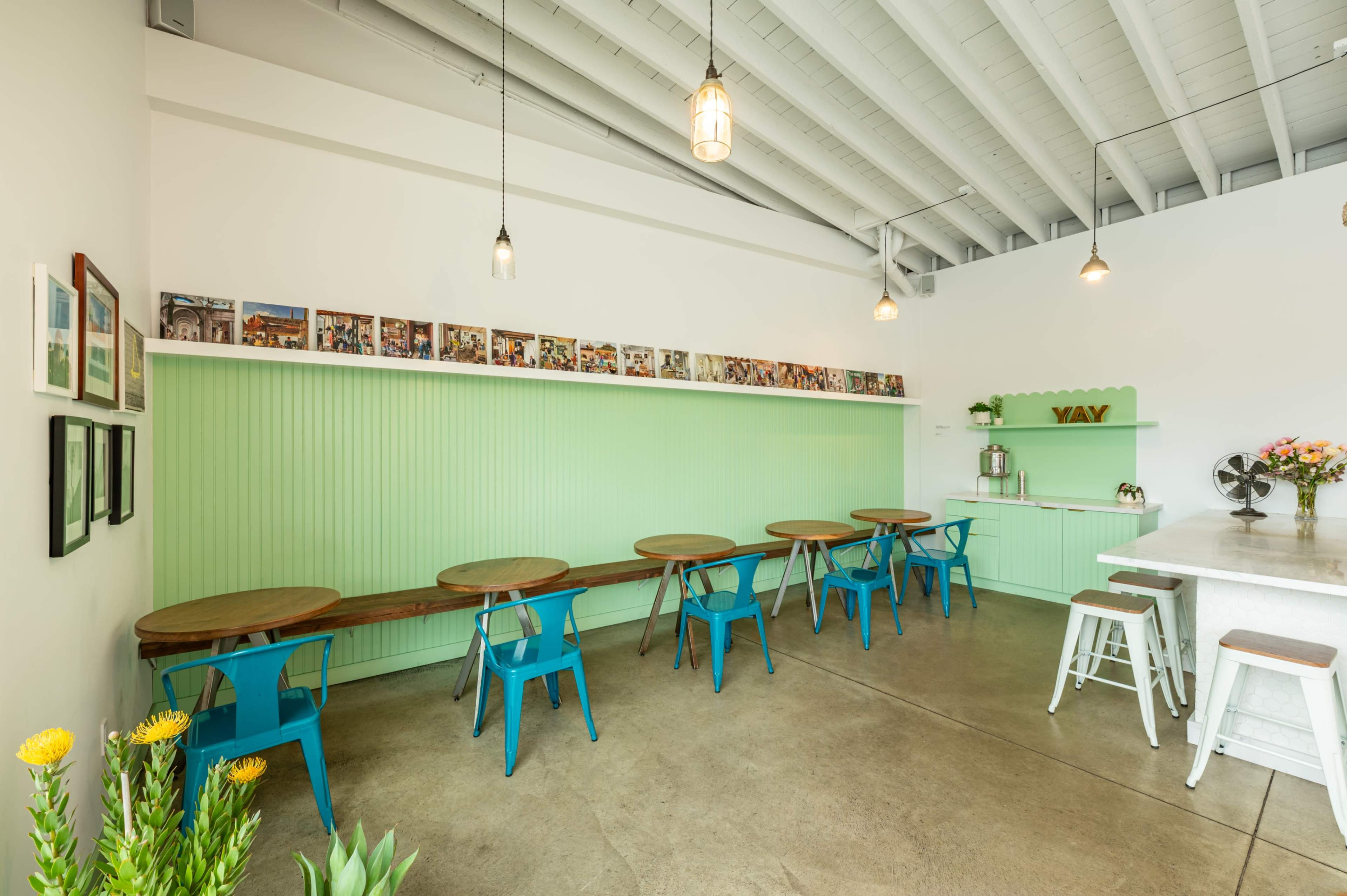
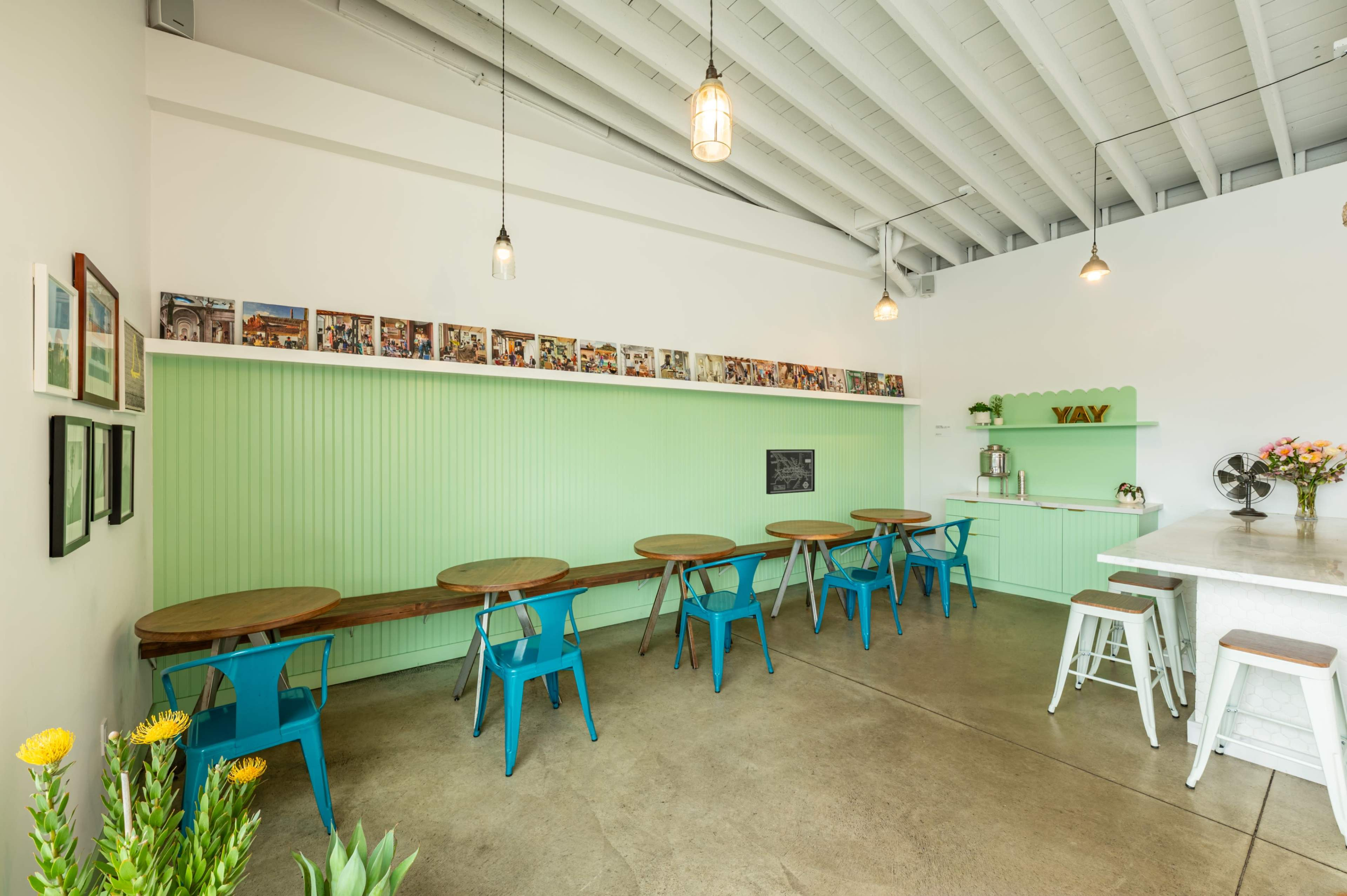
+ wall art (791, 471)
